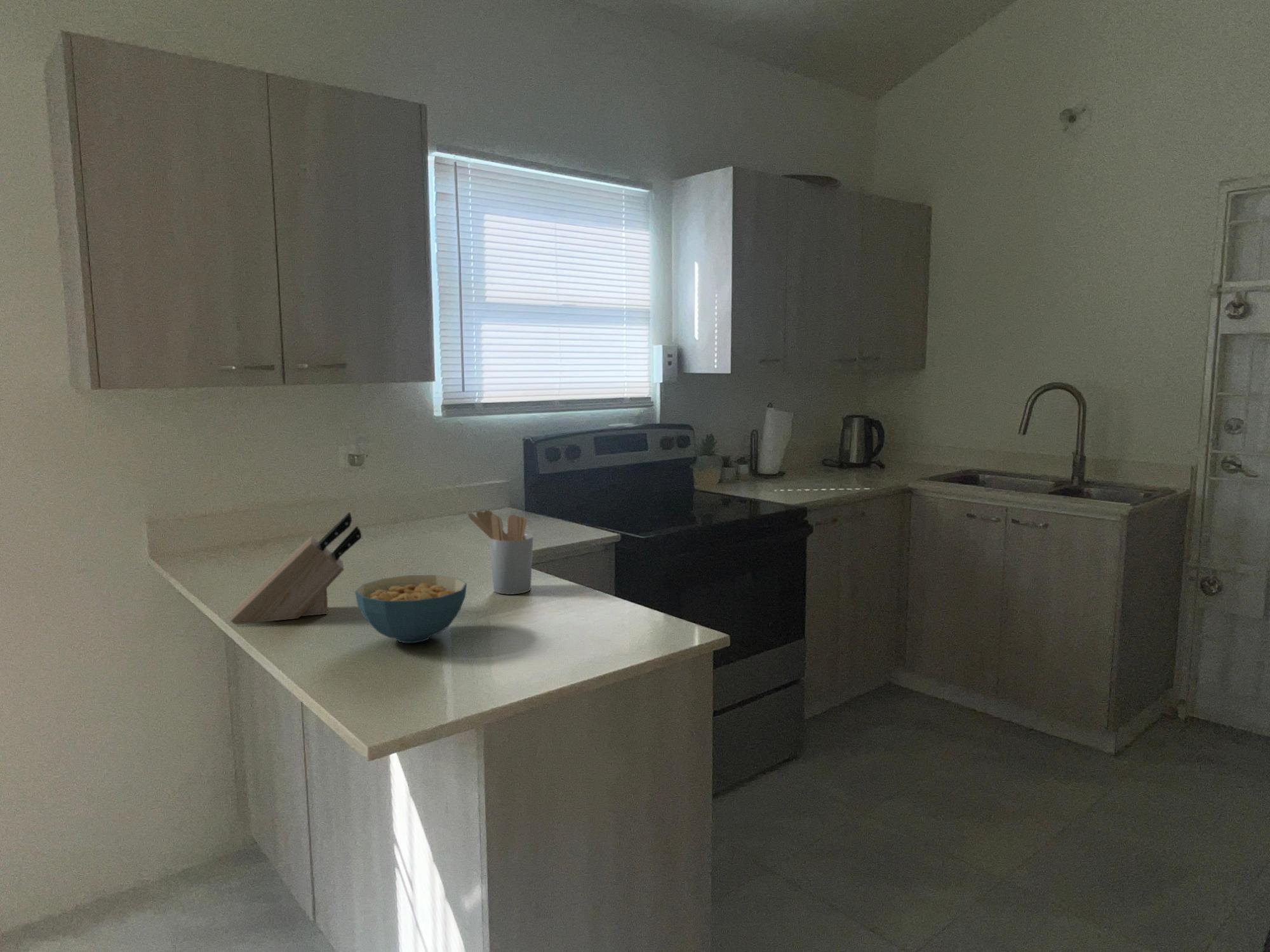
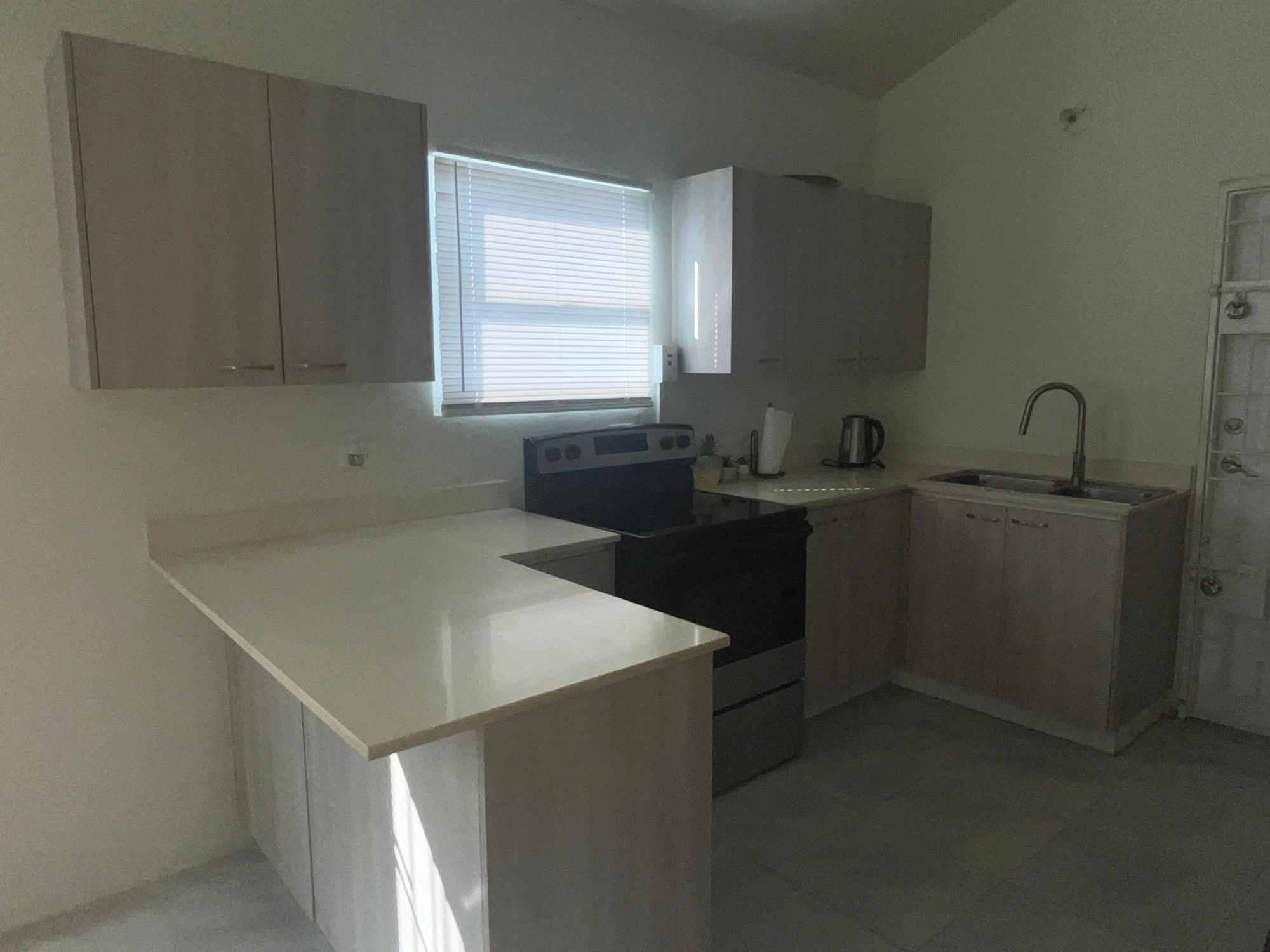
- cereal bowl (413, 612)
- knife block (297, 565)
- utensil holder (502, 549)
